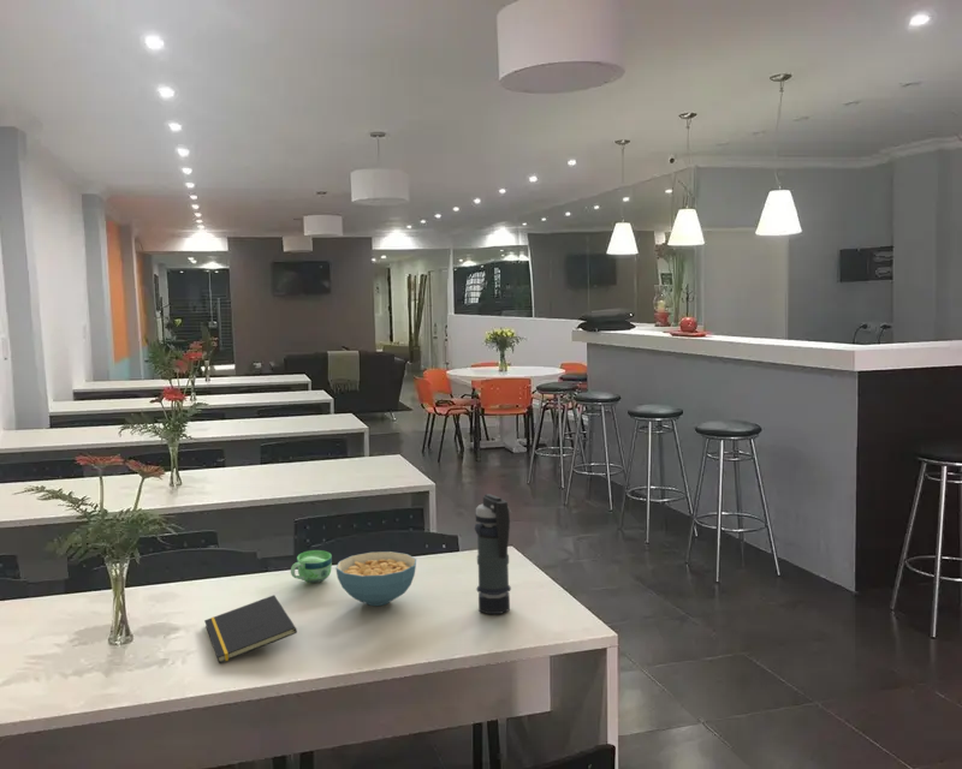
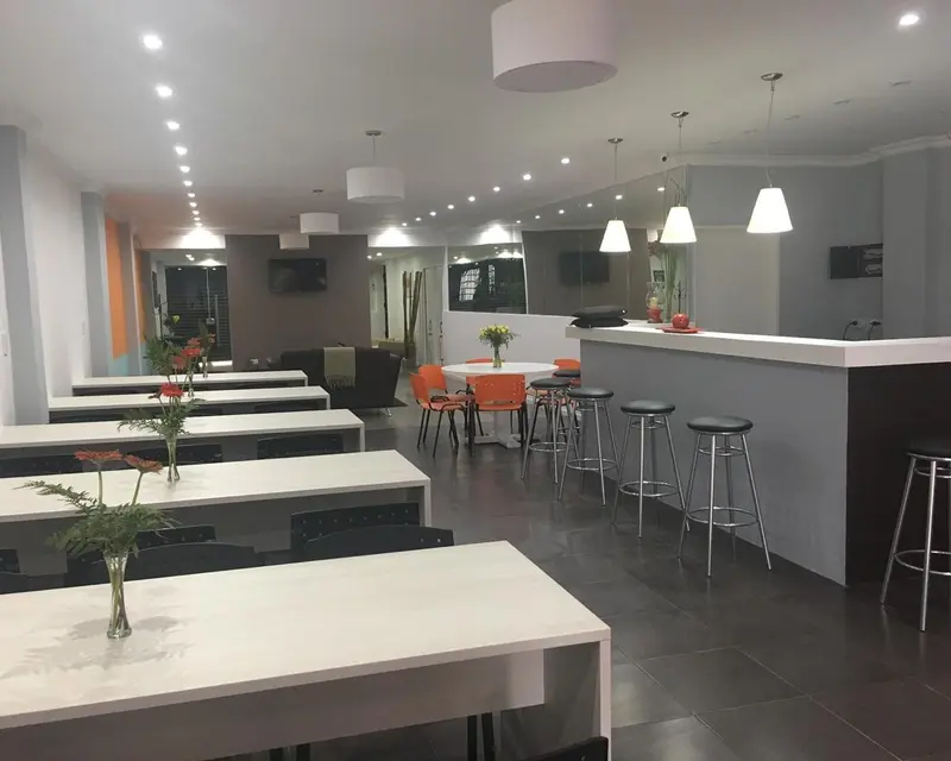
- cereal bowl (376, 582)
- notepad (249, 626)
- smoke grenade (495, 554)
- cup (311, 568)
